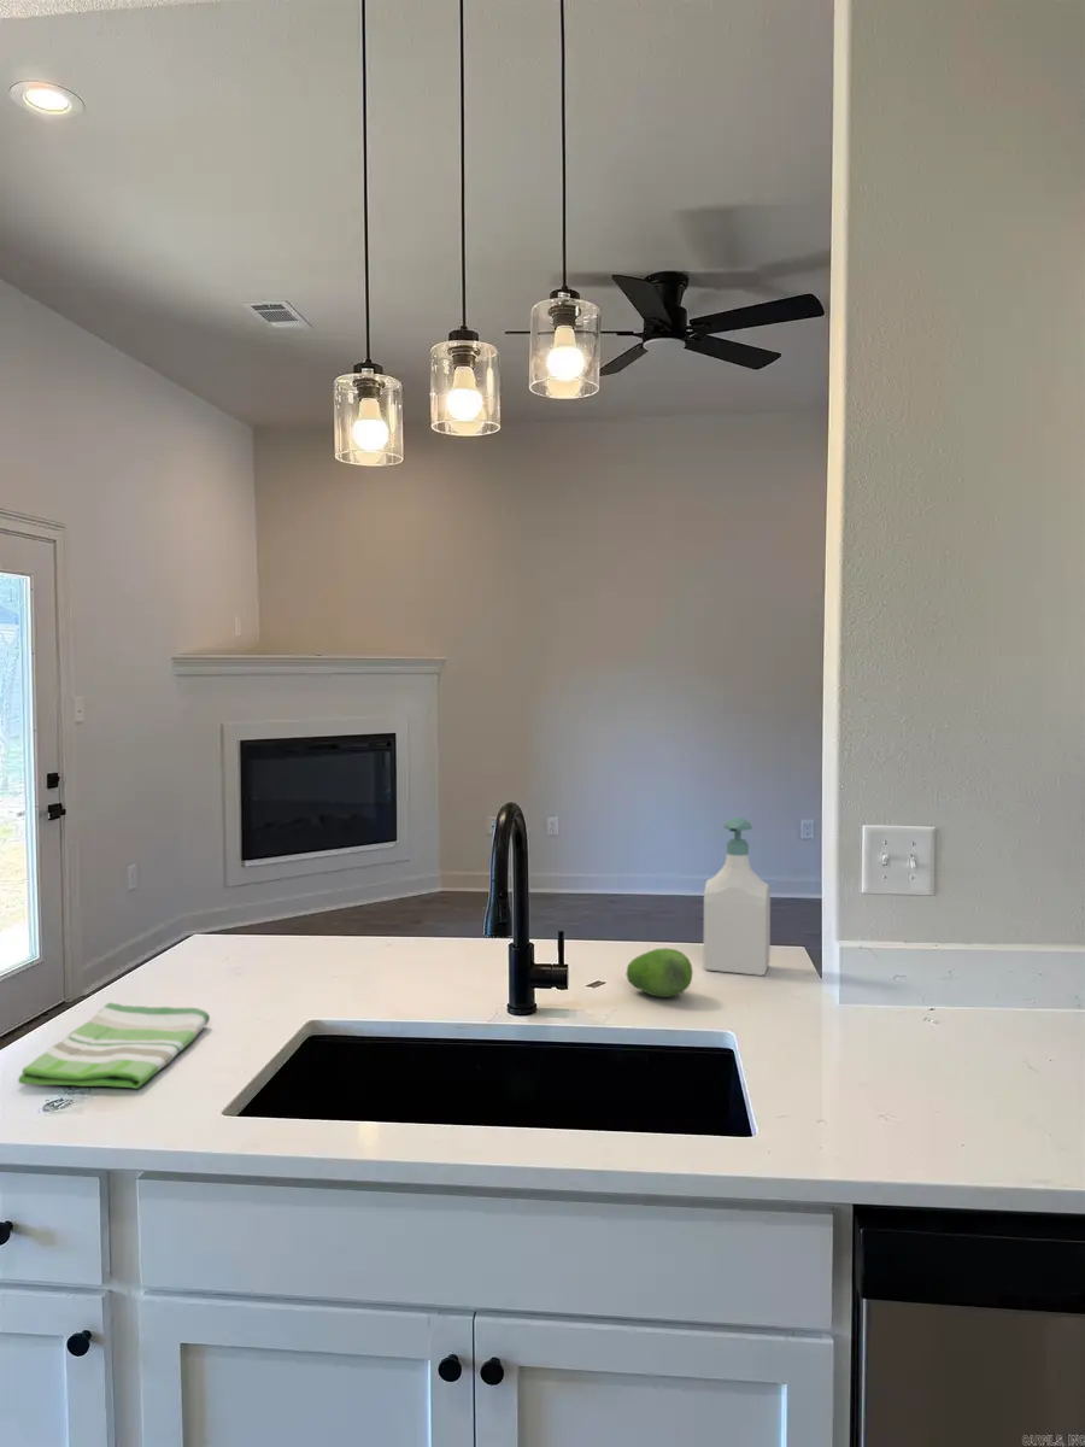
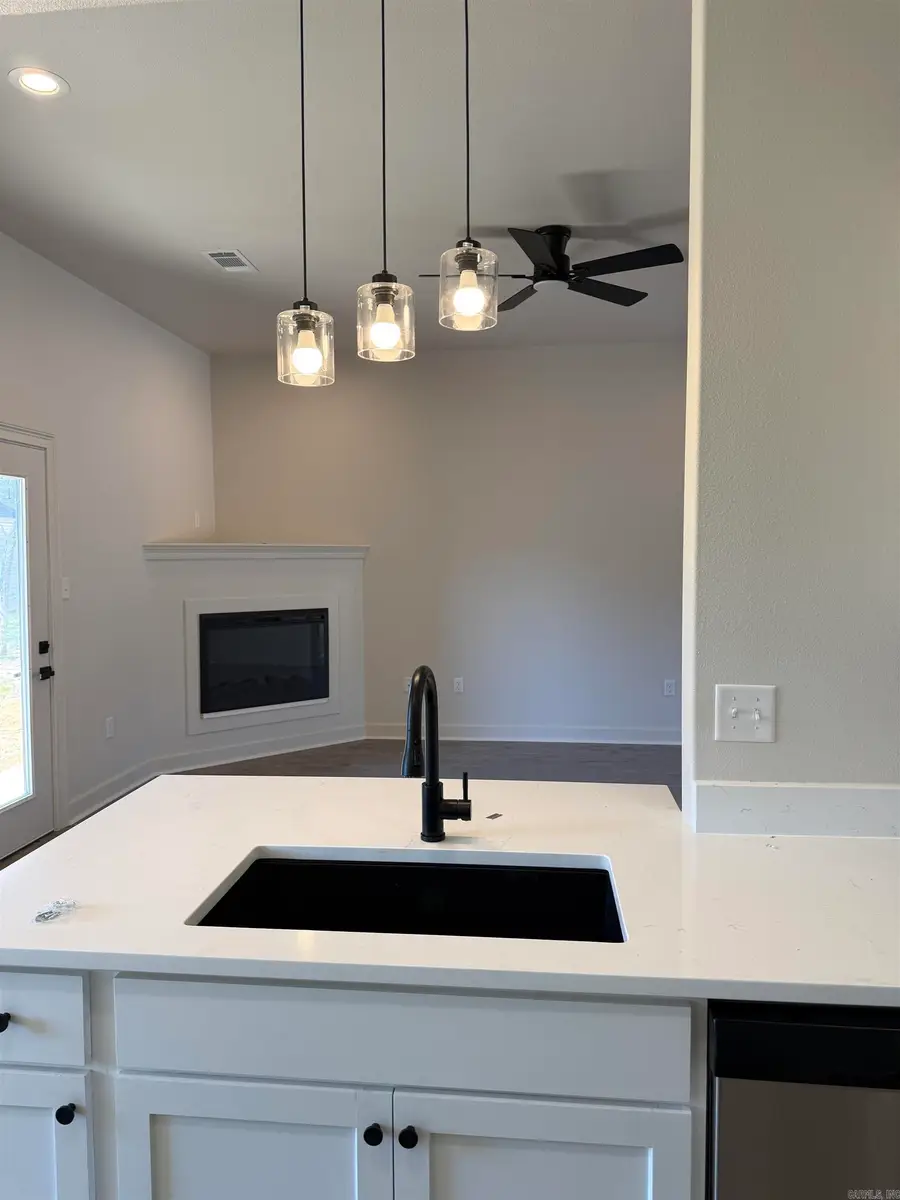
- soap bottle (735, 894)
- fruit (658, 972)
- dish towel (122, 1041)
